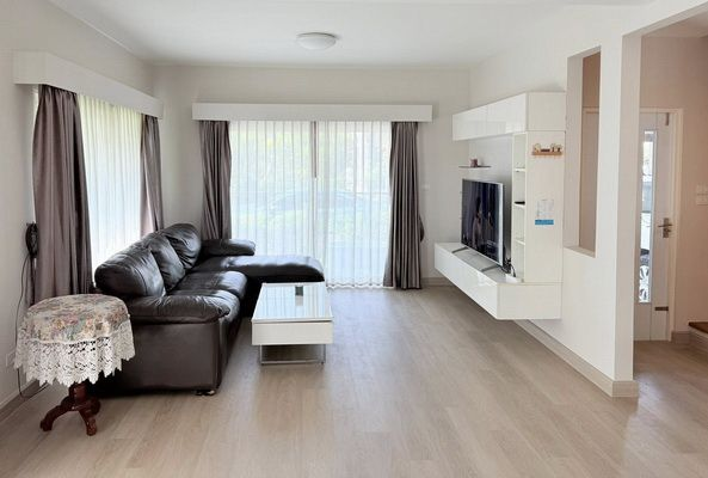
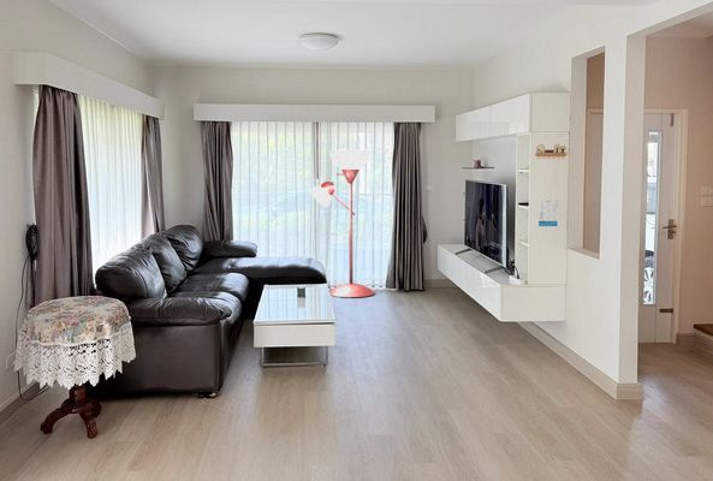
+ floor lamp (349, 222)
